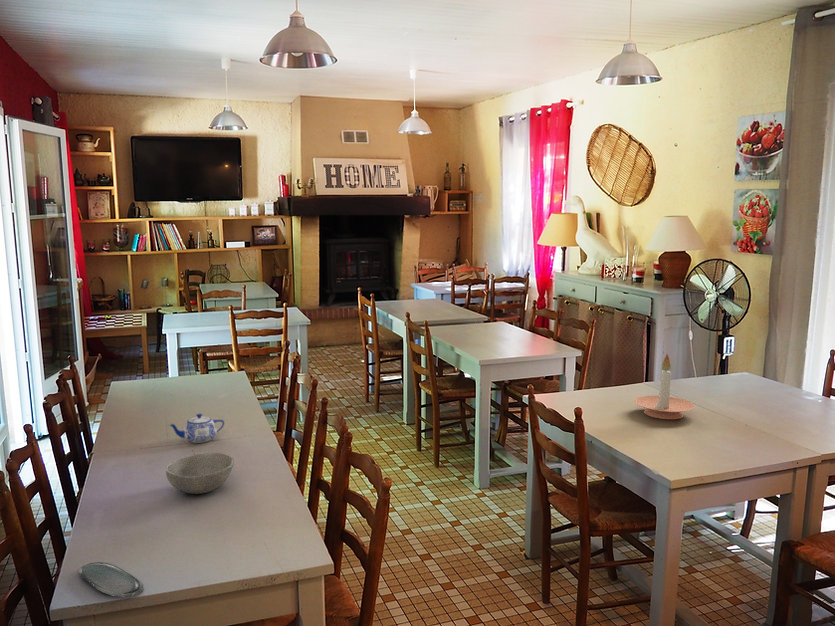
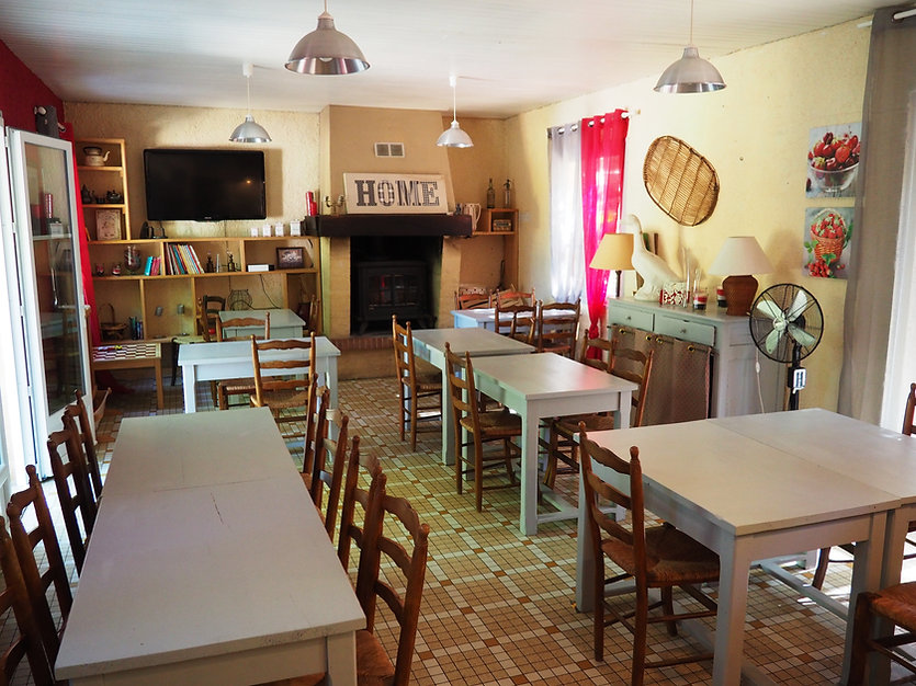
- candle holder (665, 383)
- oval tray (110, 578)
- teapot (196, 427)
- bowl (200, 476)
